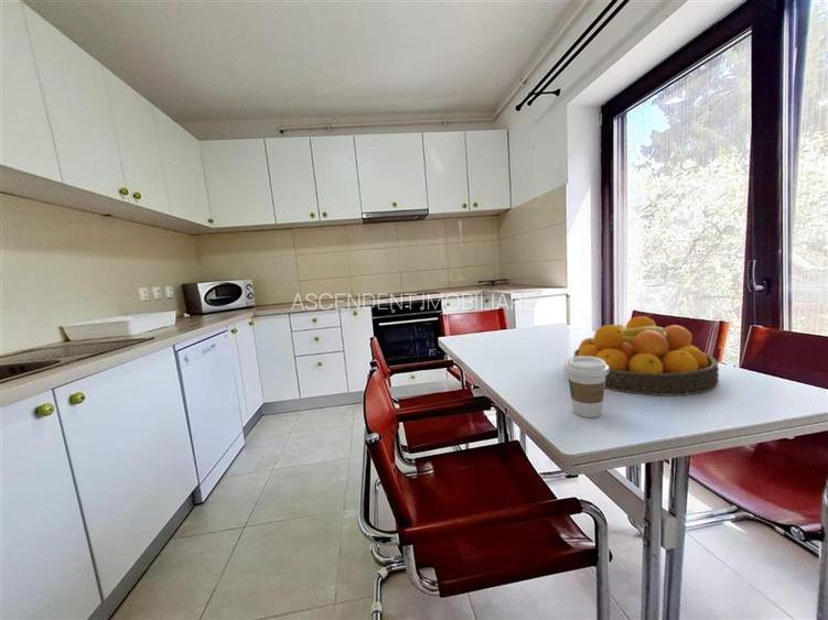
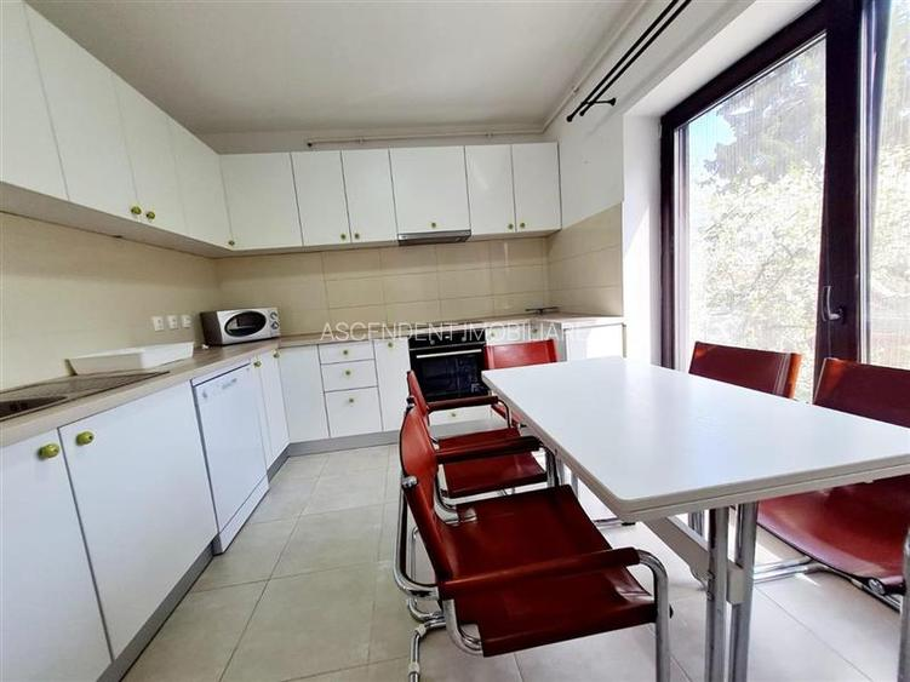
- coffee cup (585, 387)
- fruit bowl (638, 347)
